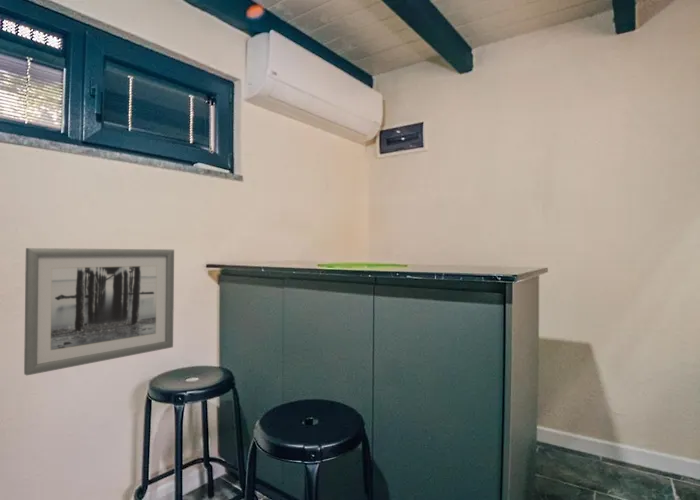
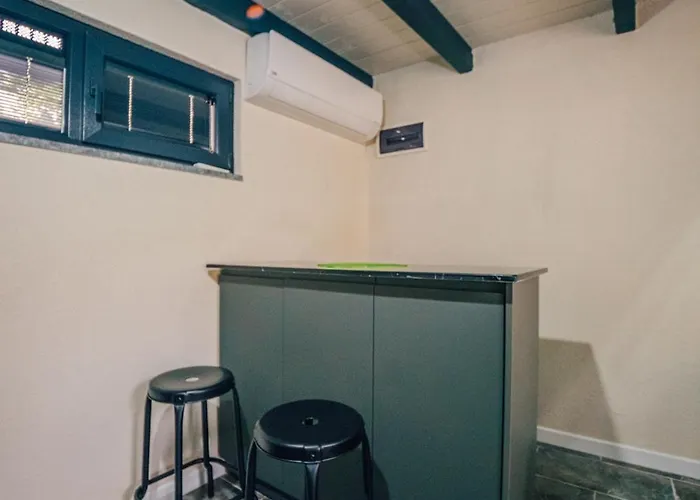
- wall art (108, 304)
